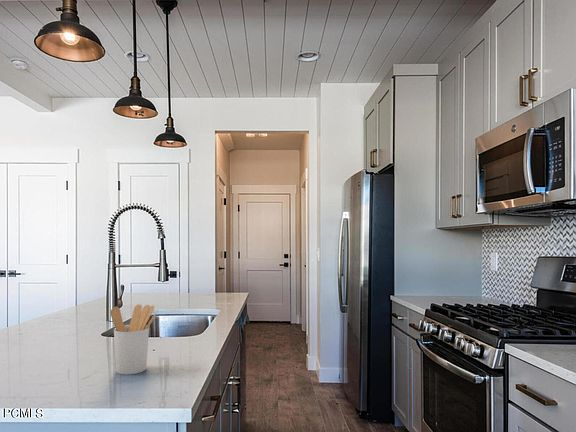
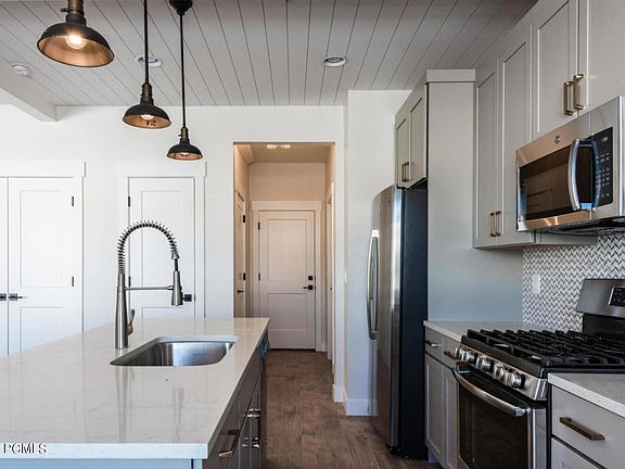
- utensil holder (135, 336)
